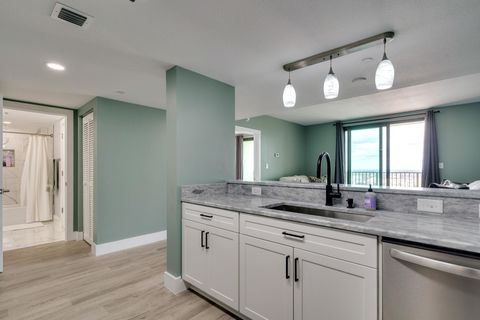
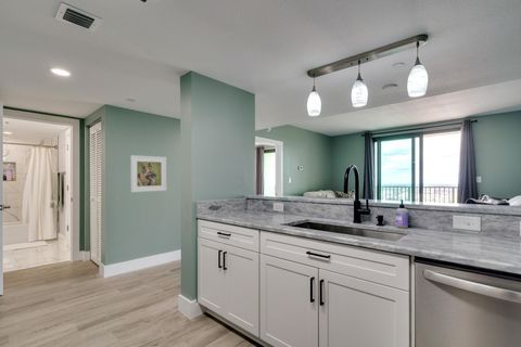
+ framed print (149, 174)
